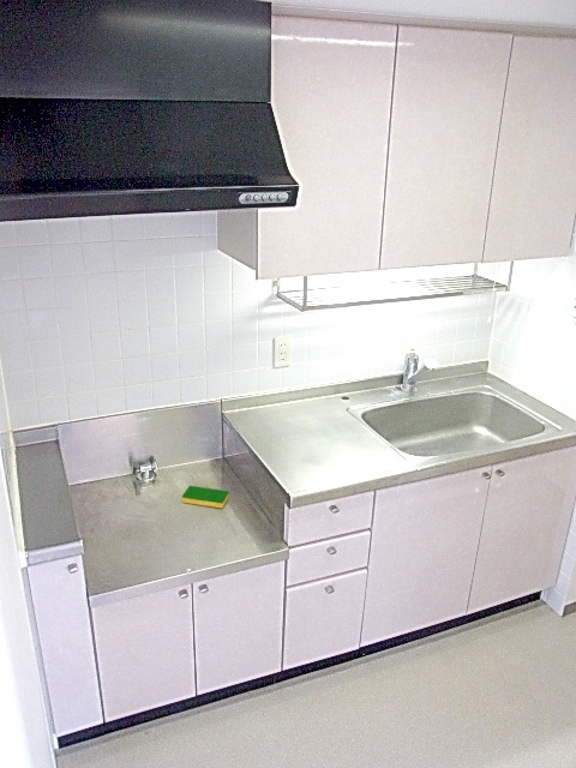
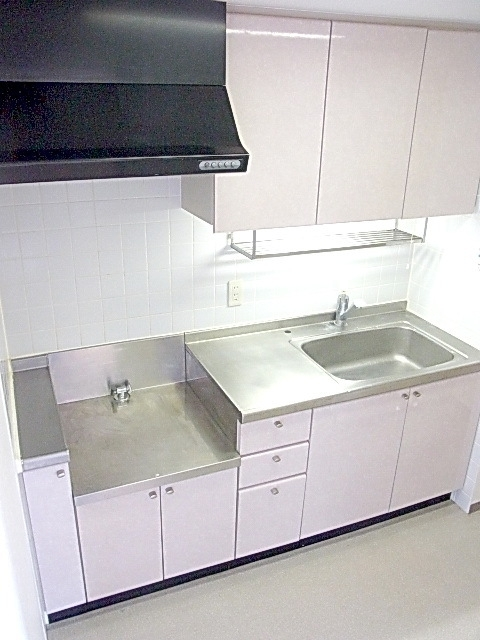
- dish sponge (205, 496)
